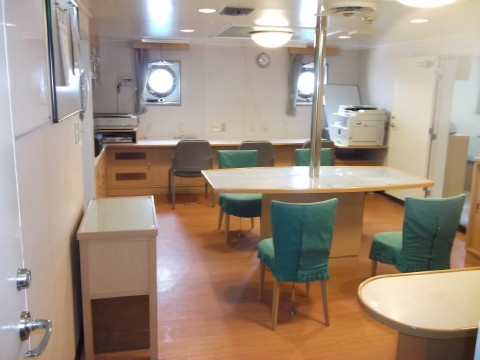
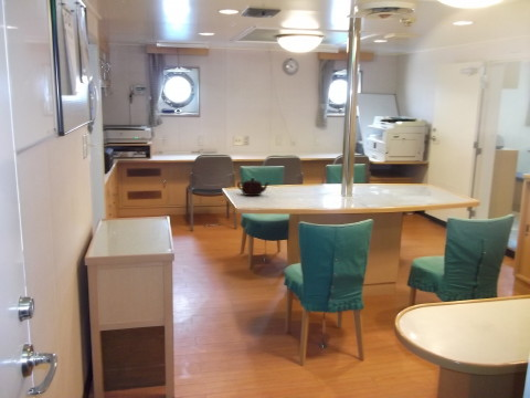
+ teapot (253, 186)
